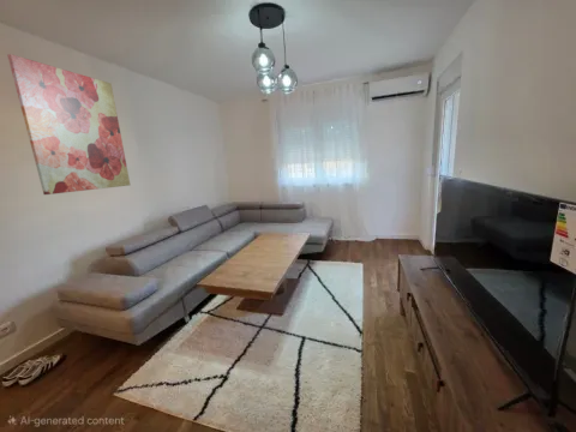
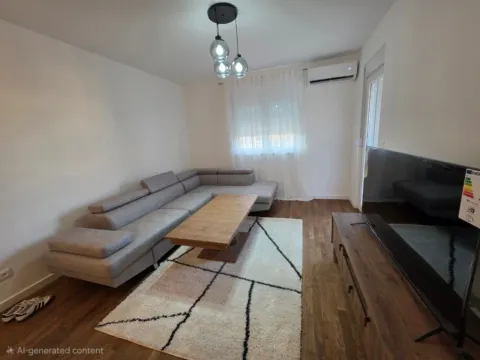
- wall art (80, 132)
